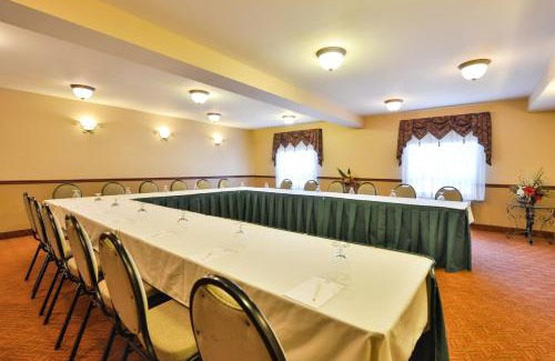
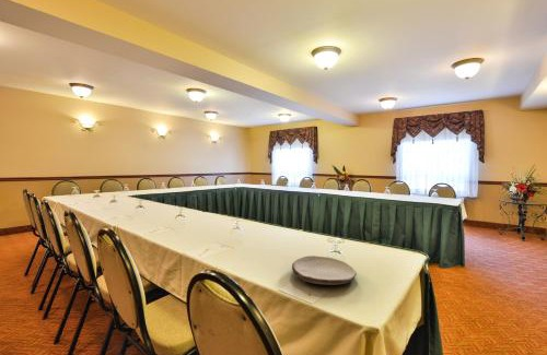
+ plate (323, 270)
